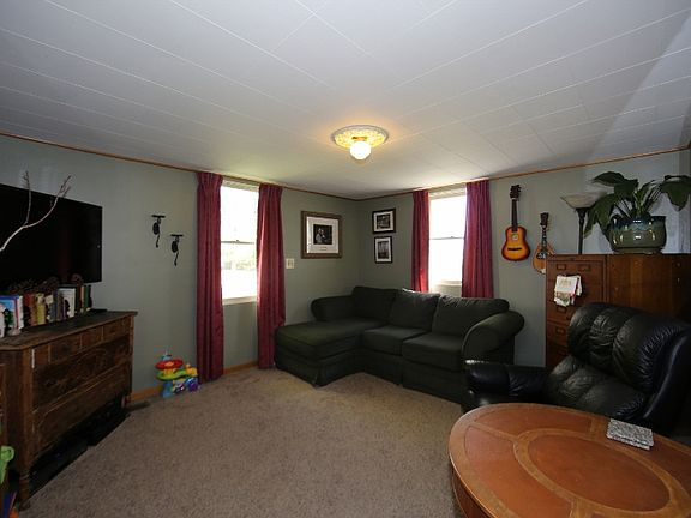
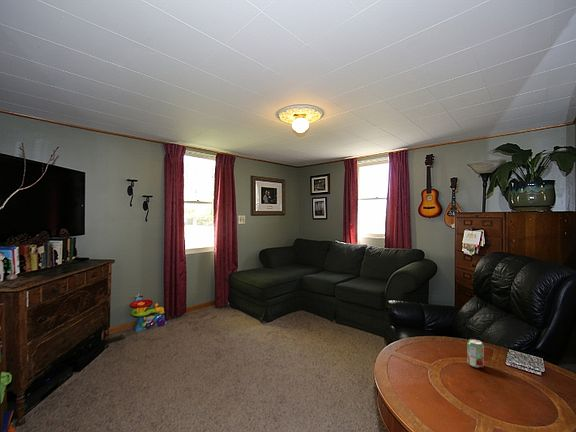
+ beverage can (475, 353)
